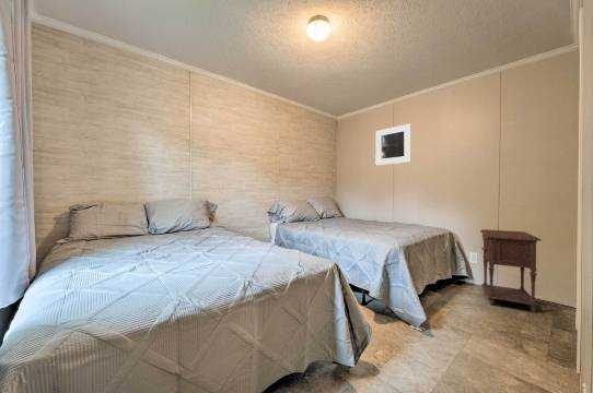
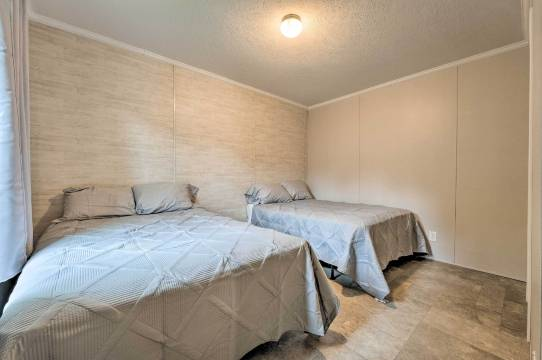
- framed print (392, 145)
- nightstand (507, 265)
